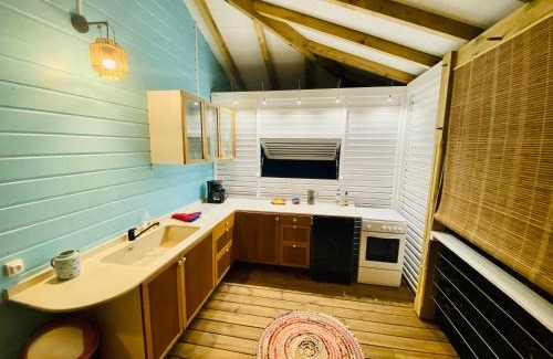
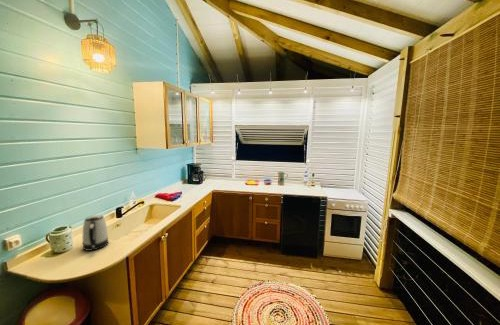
+ kettle (94, 232)
